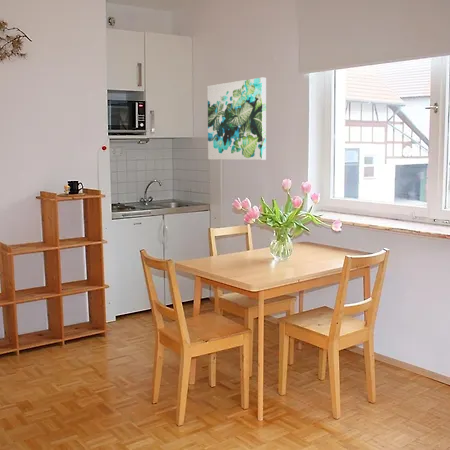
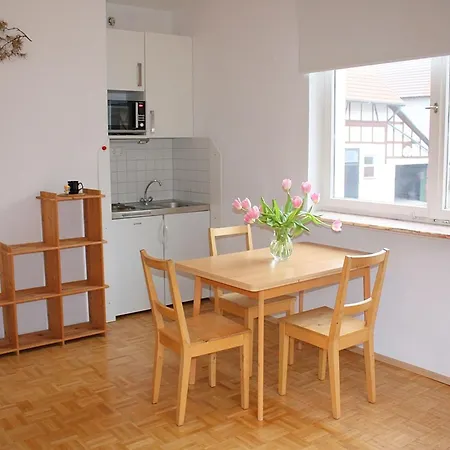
- wall art (235, 121)
